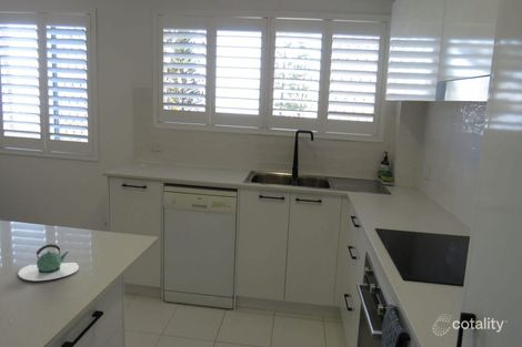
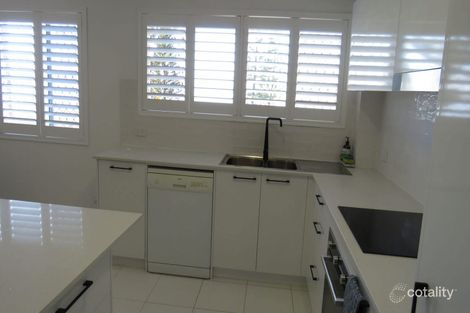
- teapot (49, 256)
